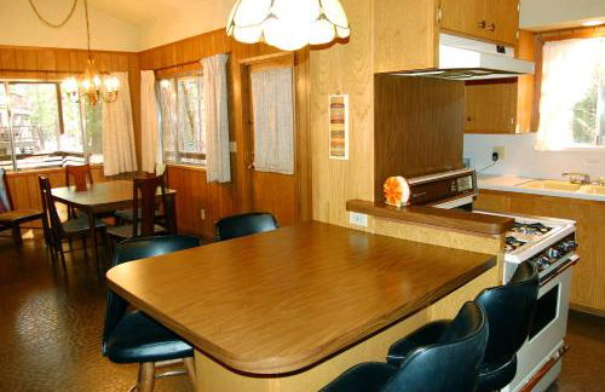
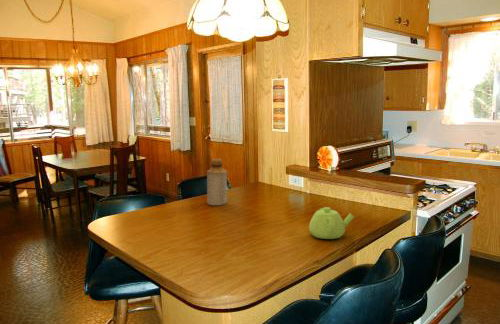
+ teapot (331, 221)
+ bottle (216, 181)
